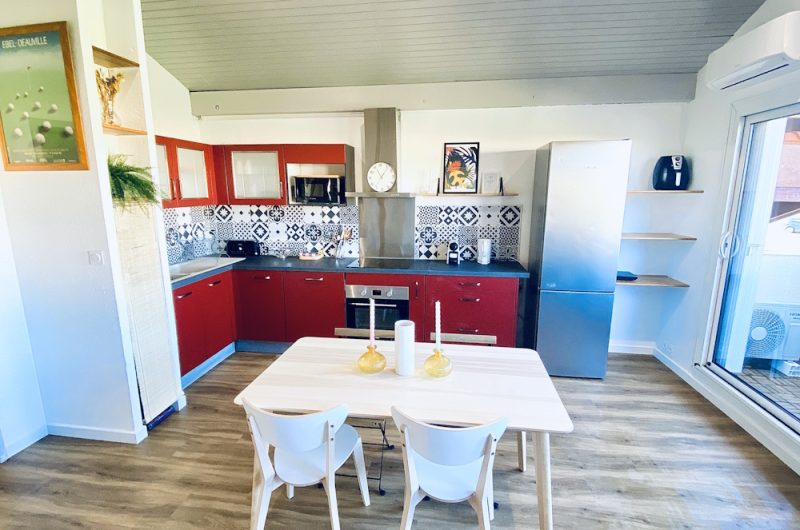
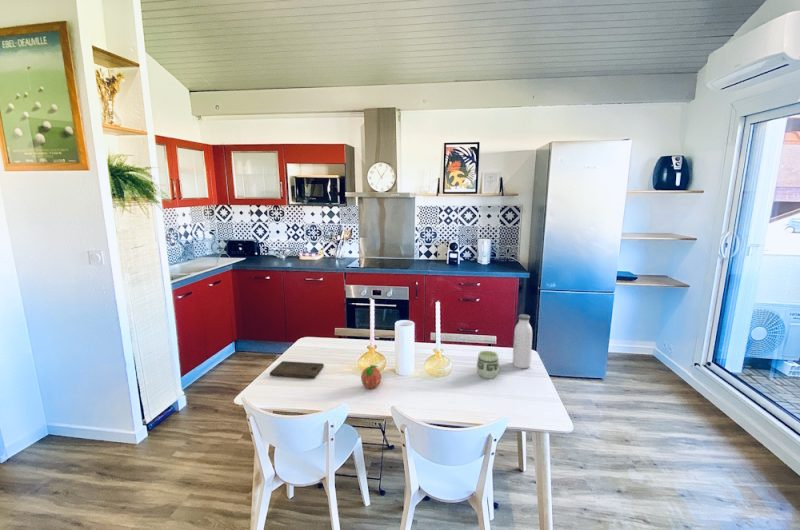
+ cup (487, 364)
+ fruit (371, 375)
+ cutting board (297, 369)
+ water bottle (522, 340)
